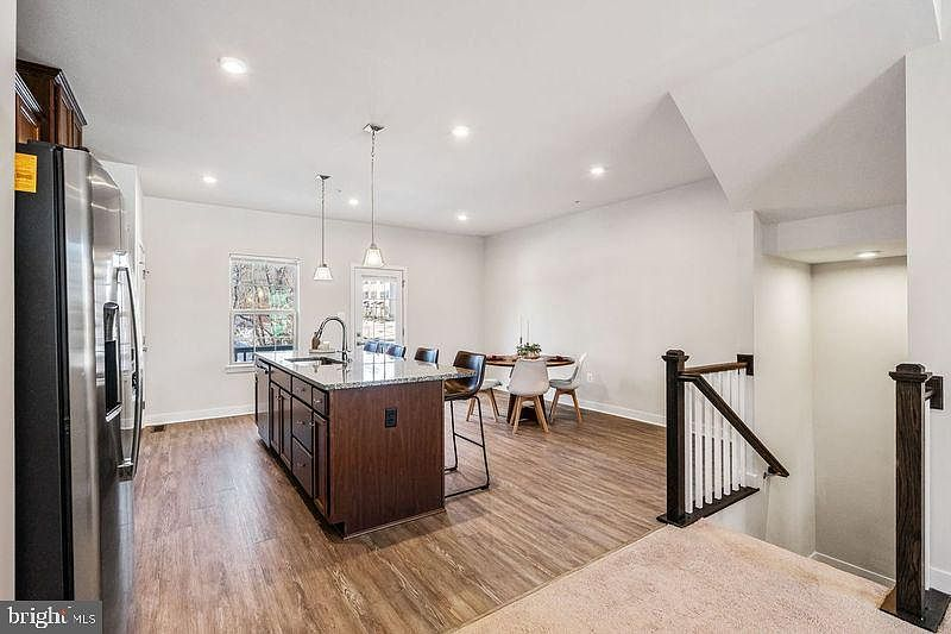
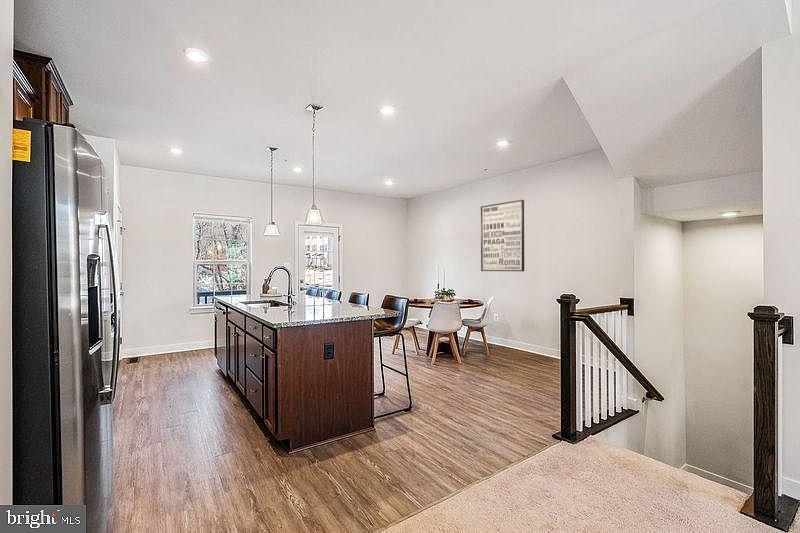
+ wall art (501, 237)
